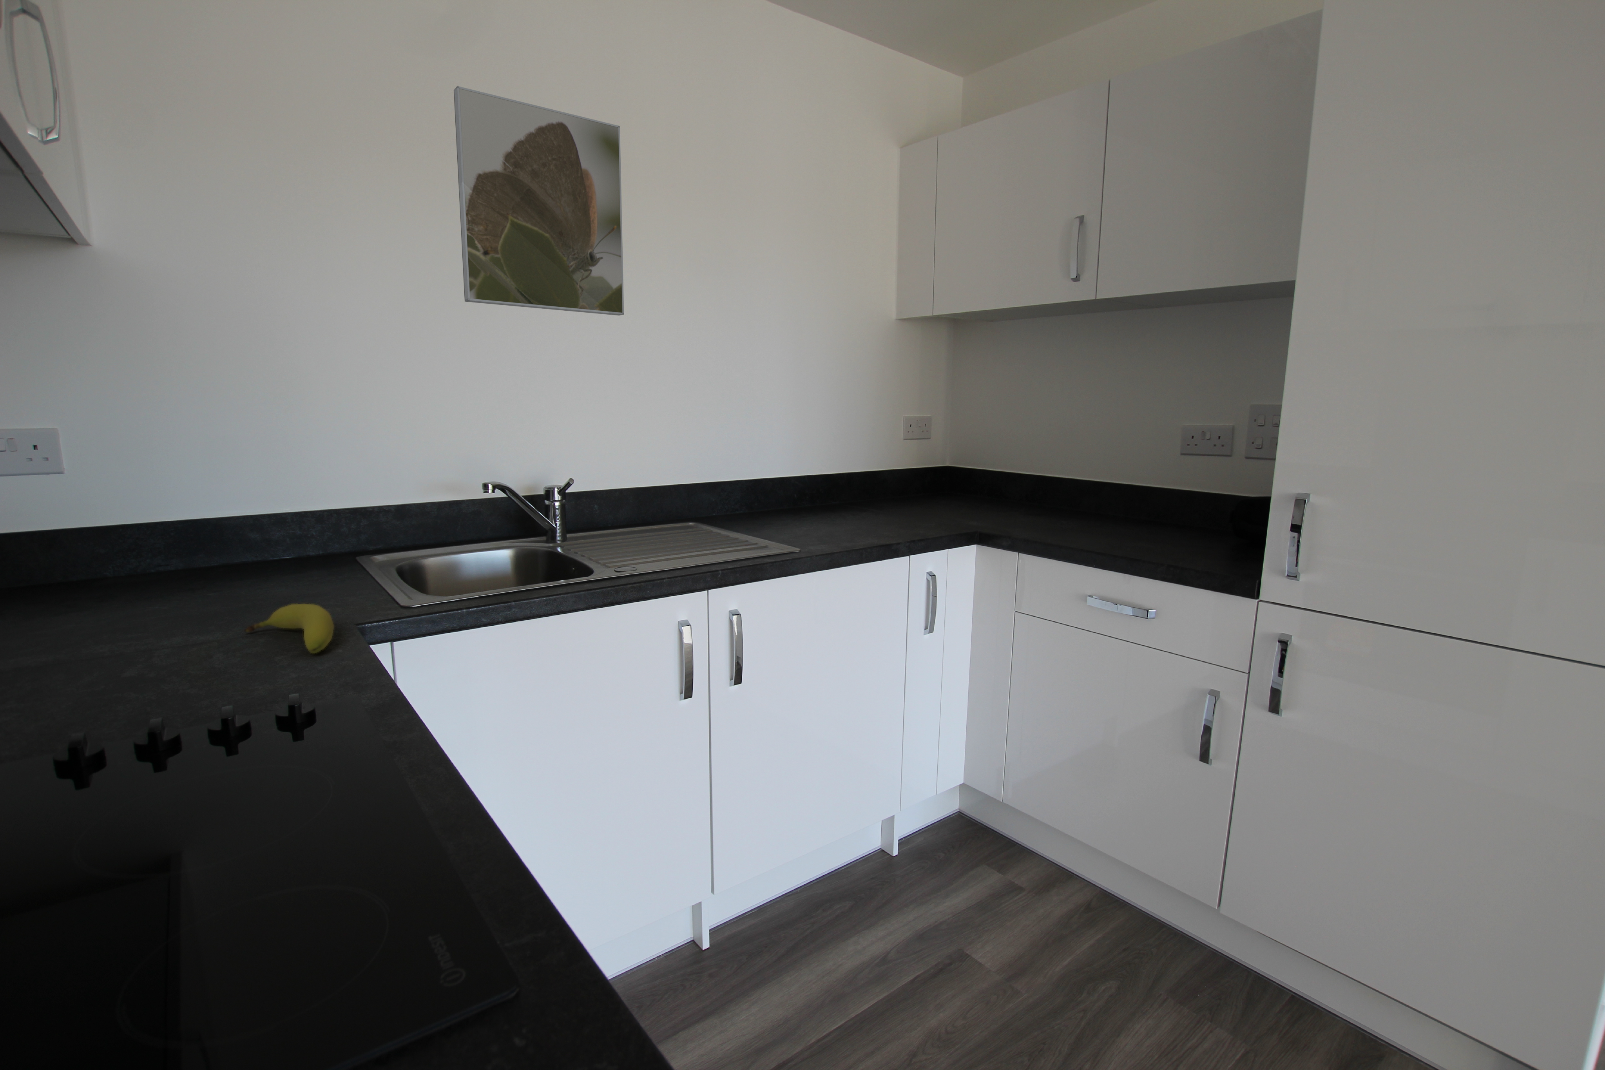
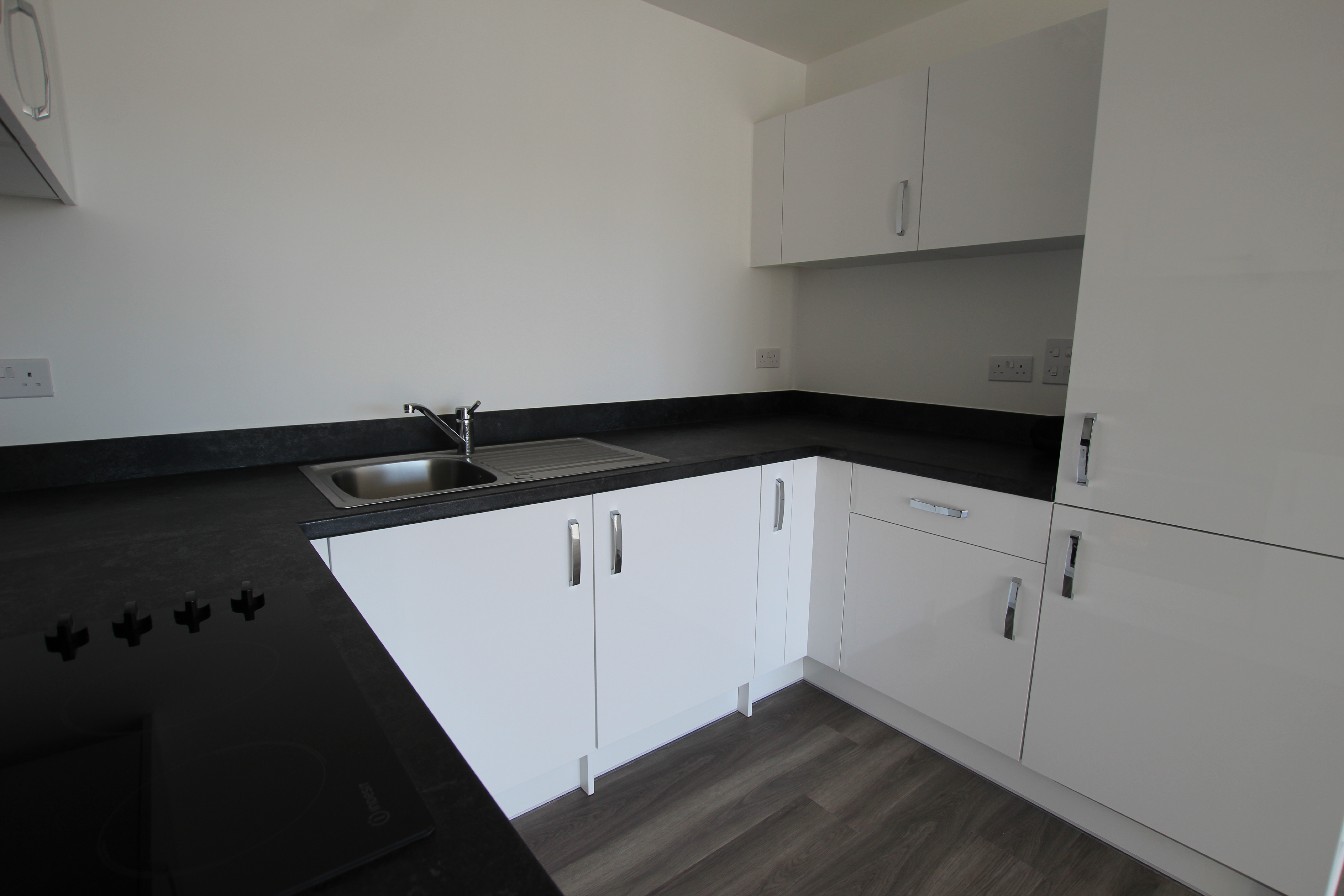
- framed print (545, 210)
- fruit (300, 623)
